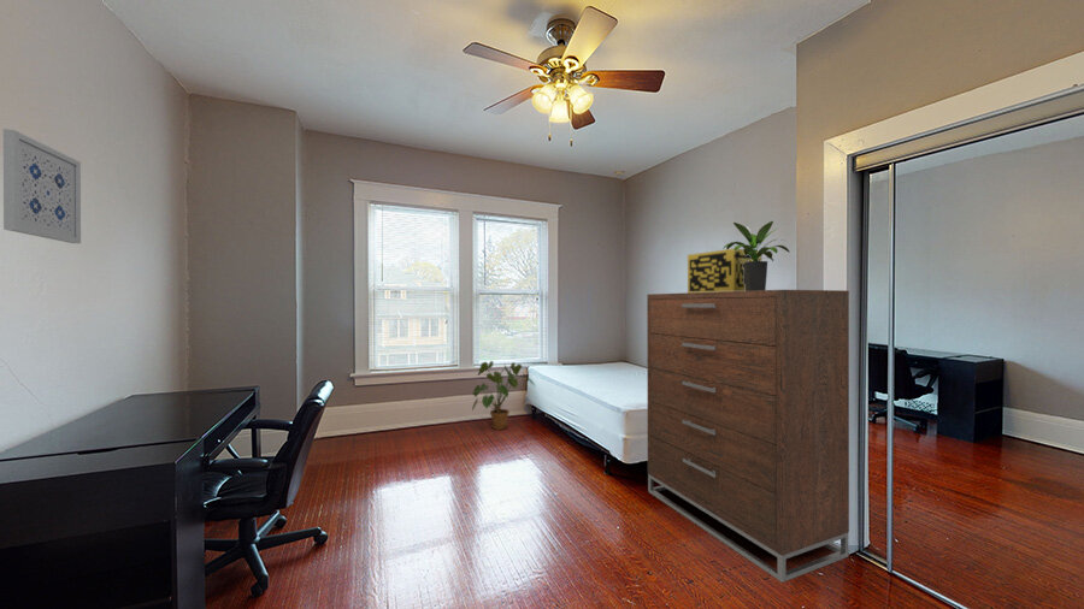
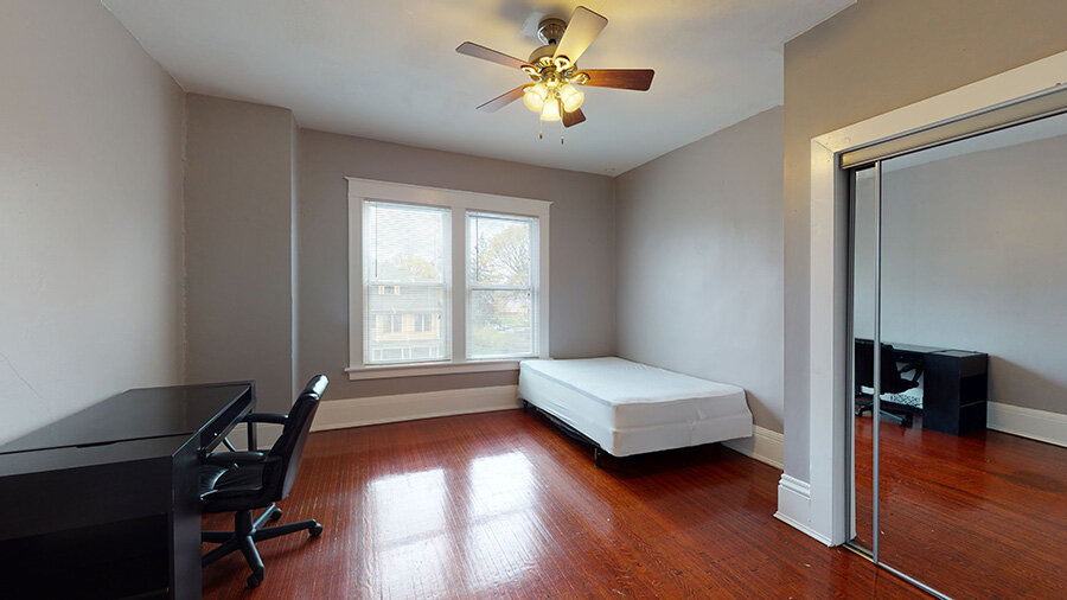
- potted plant (754, 256)
- decorative box (723, 272)
- house plant (501, 392)
- wall art (46, 191)
- dresser (731, 406)
